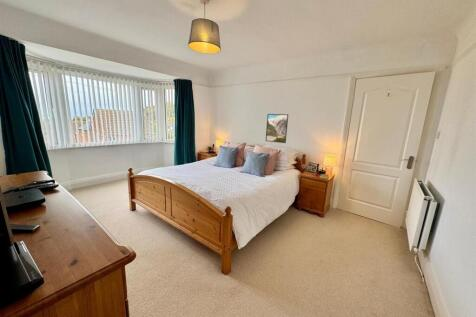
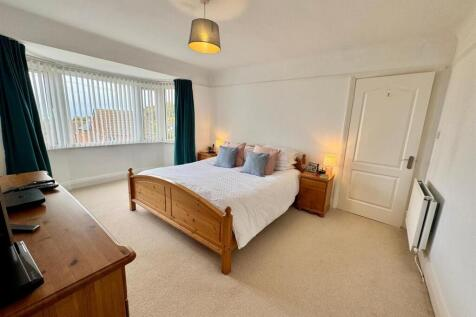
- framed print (276, 128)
